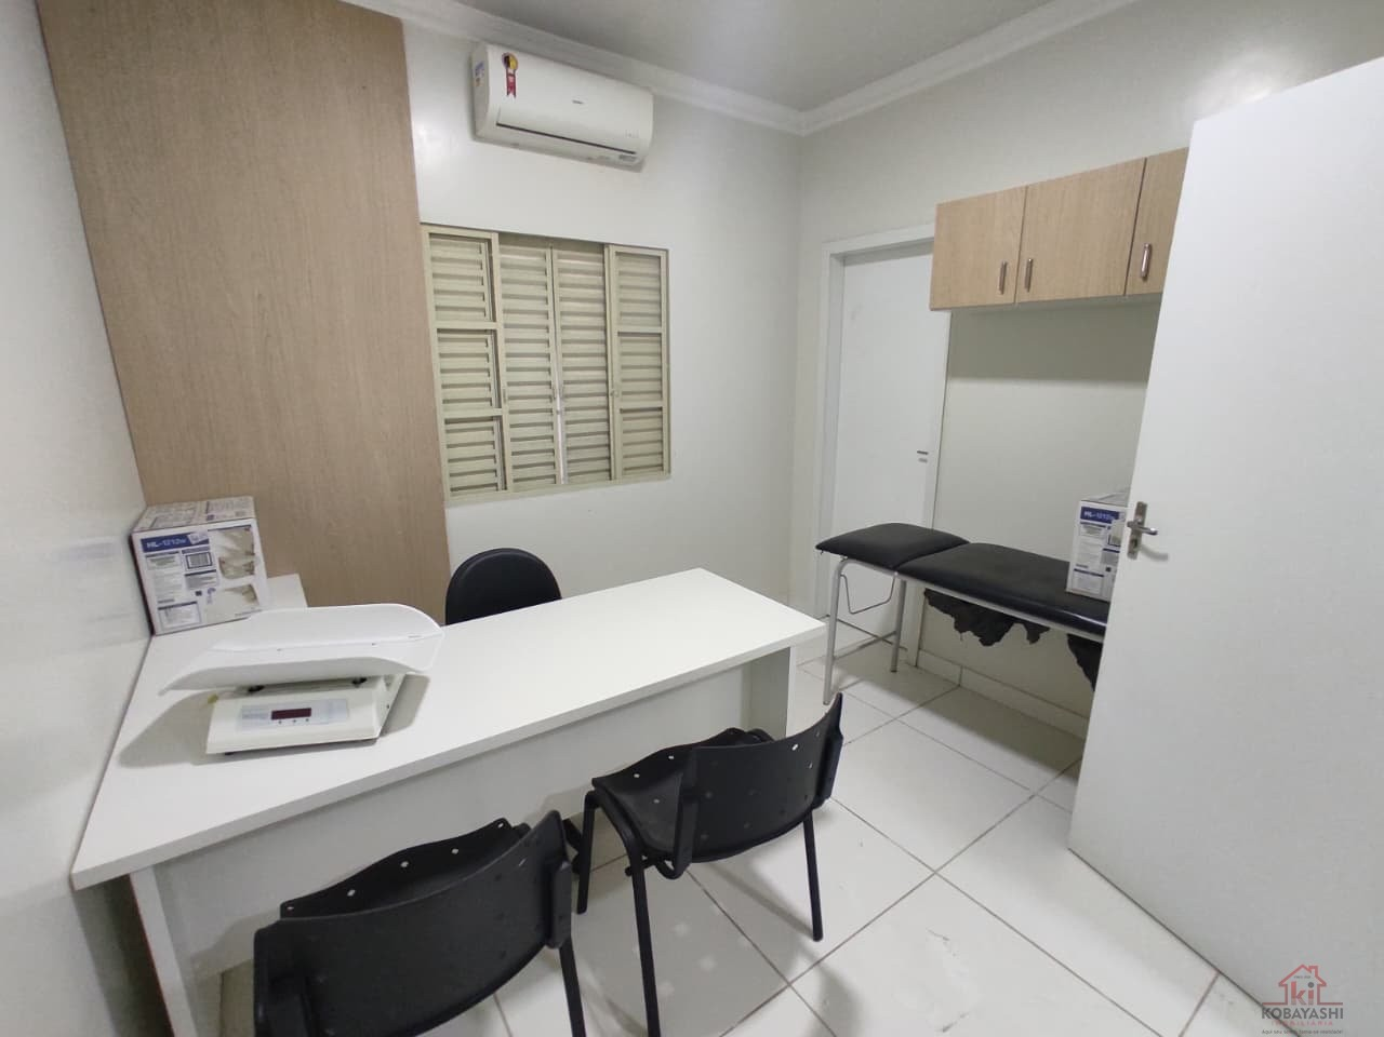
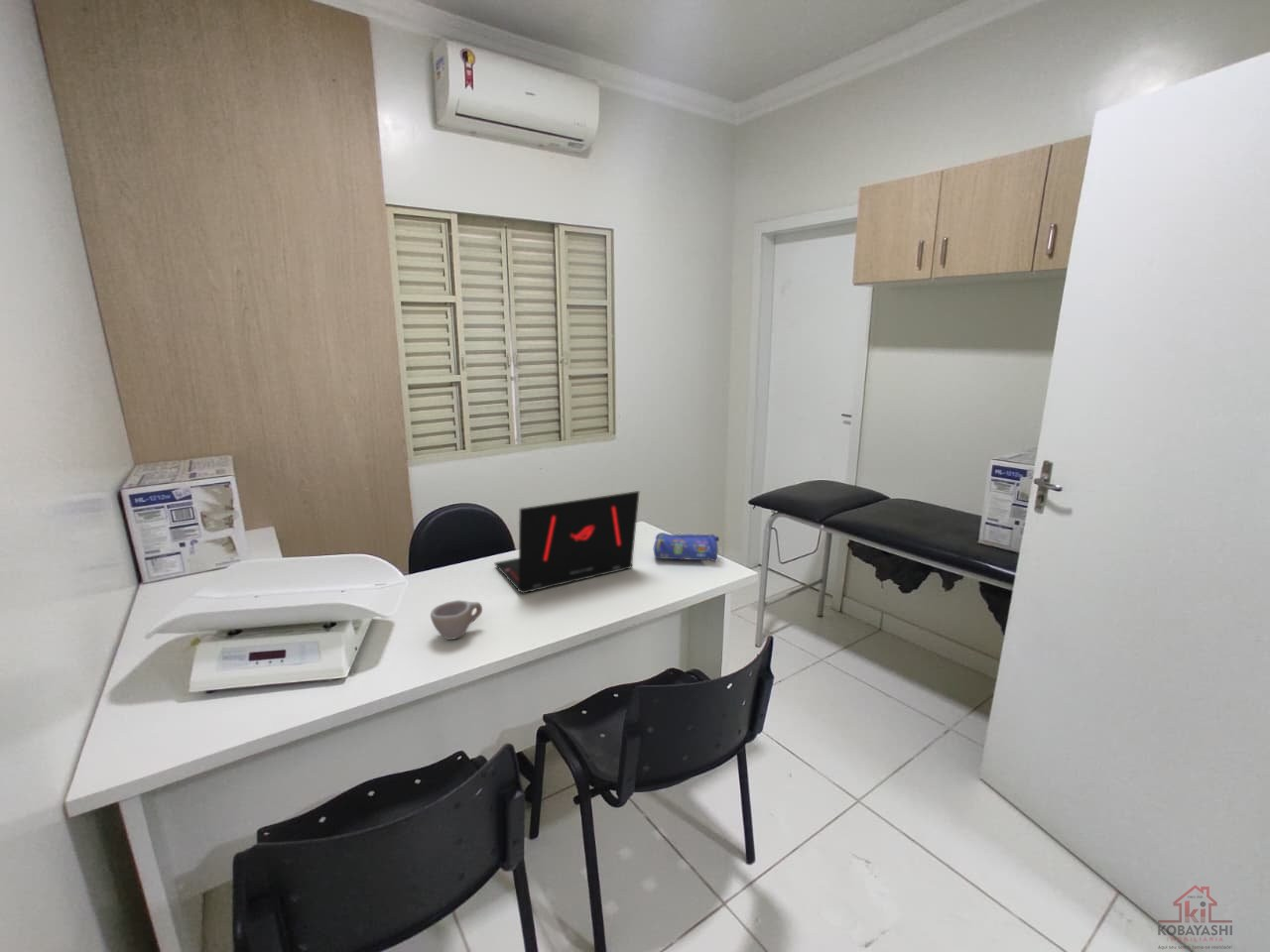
+ pencil case (686, 545)
+ cup (457, 619)
+ laptop (565, 530)
